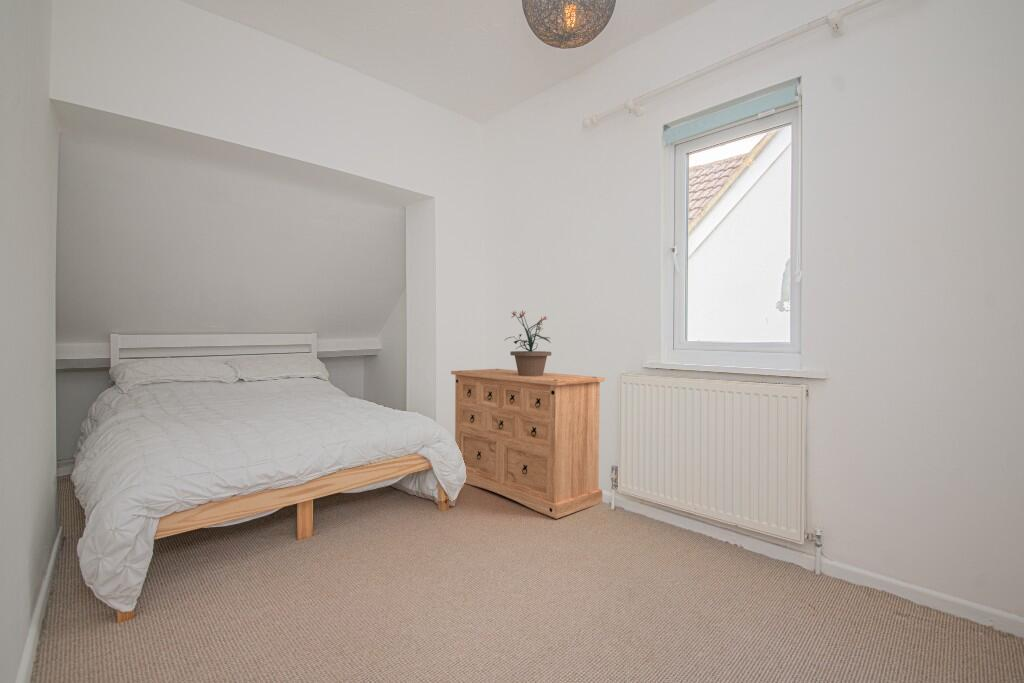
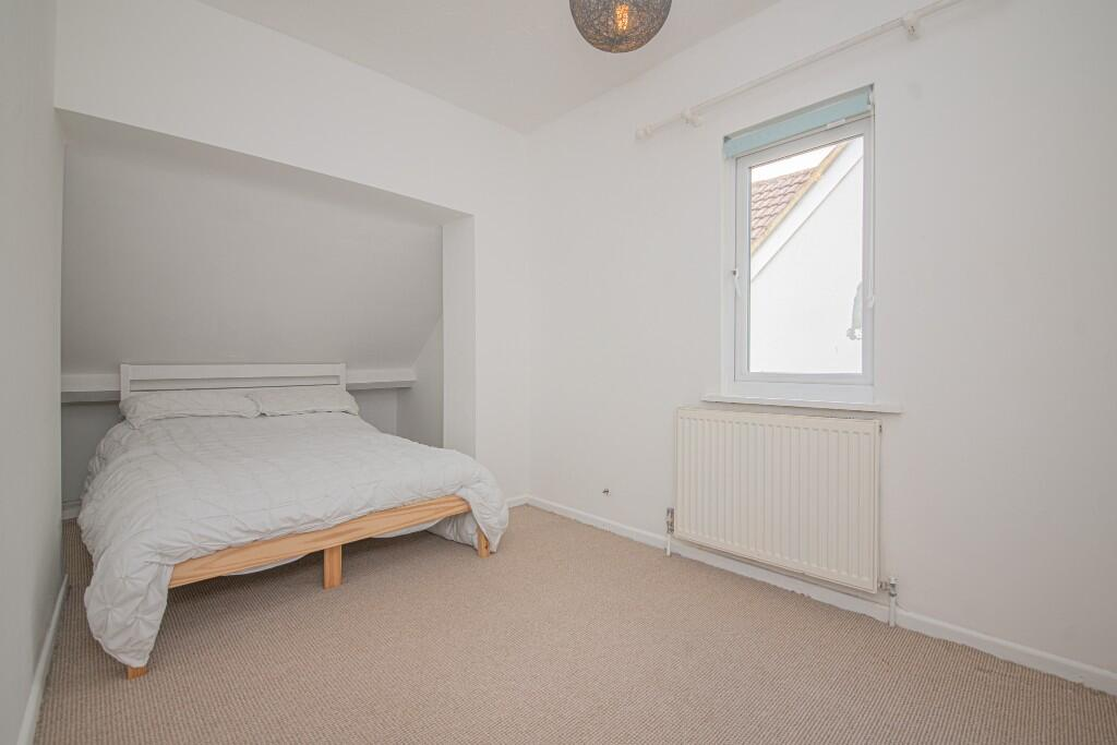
- potted plant (528, 342)
- dresser (521, 431)
